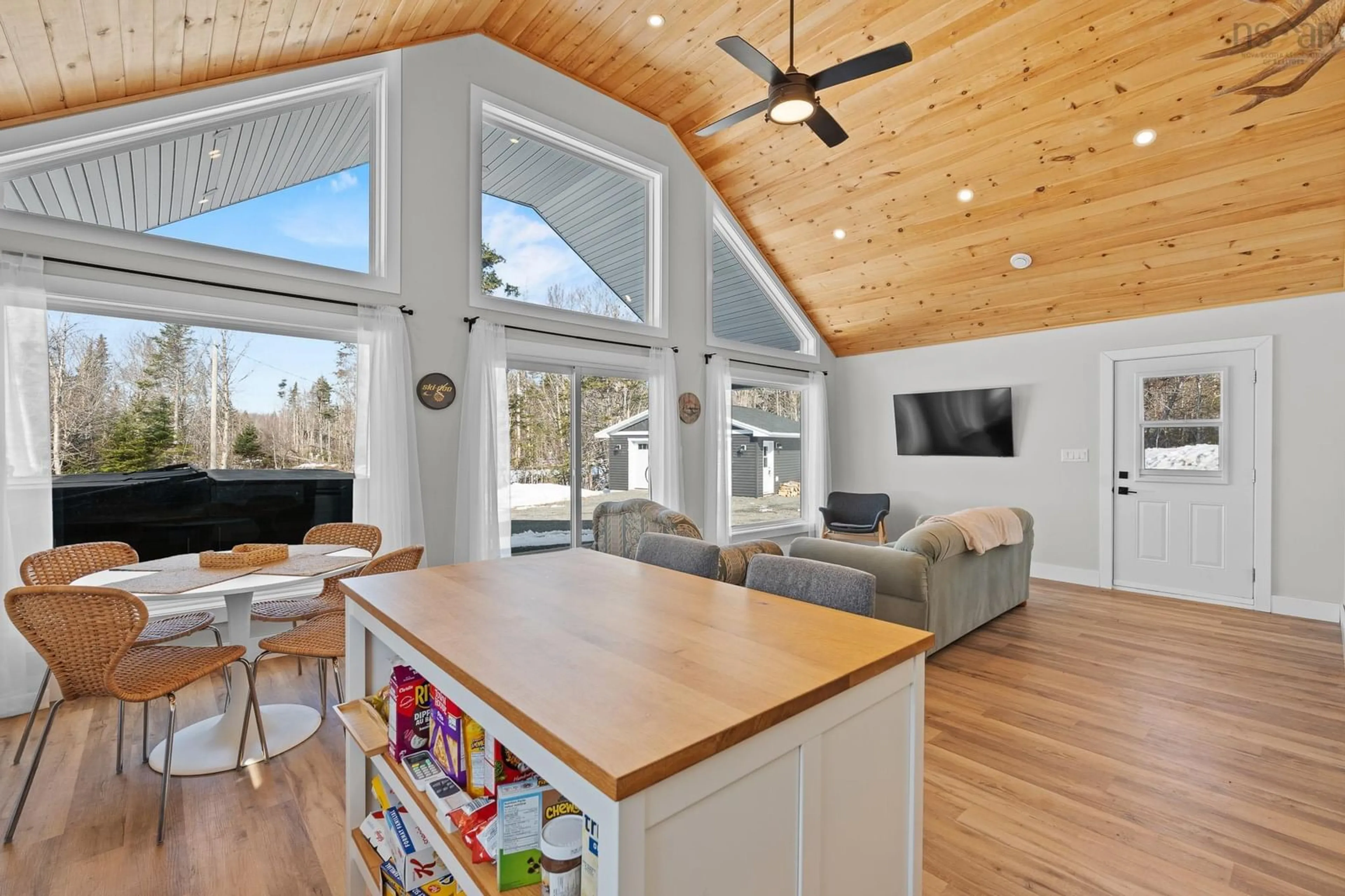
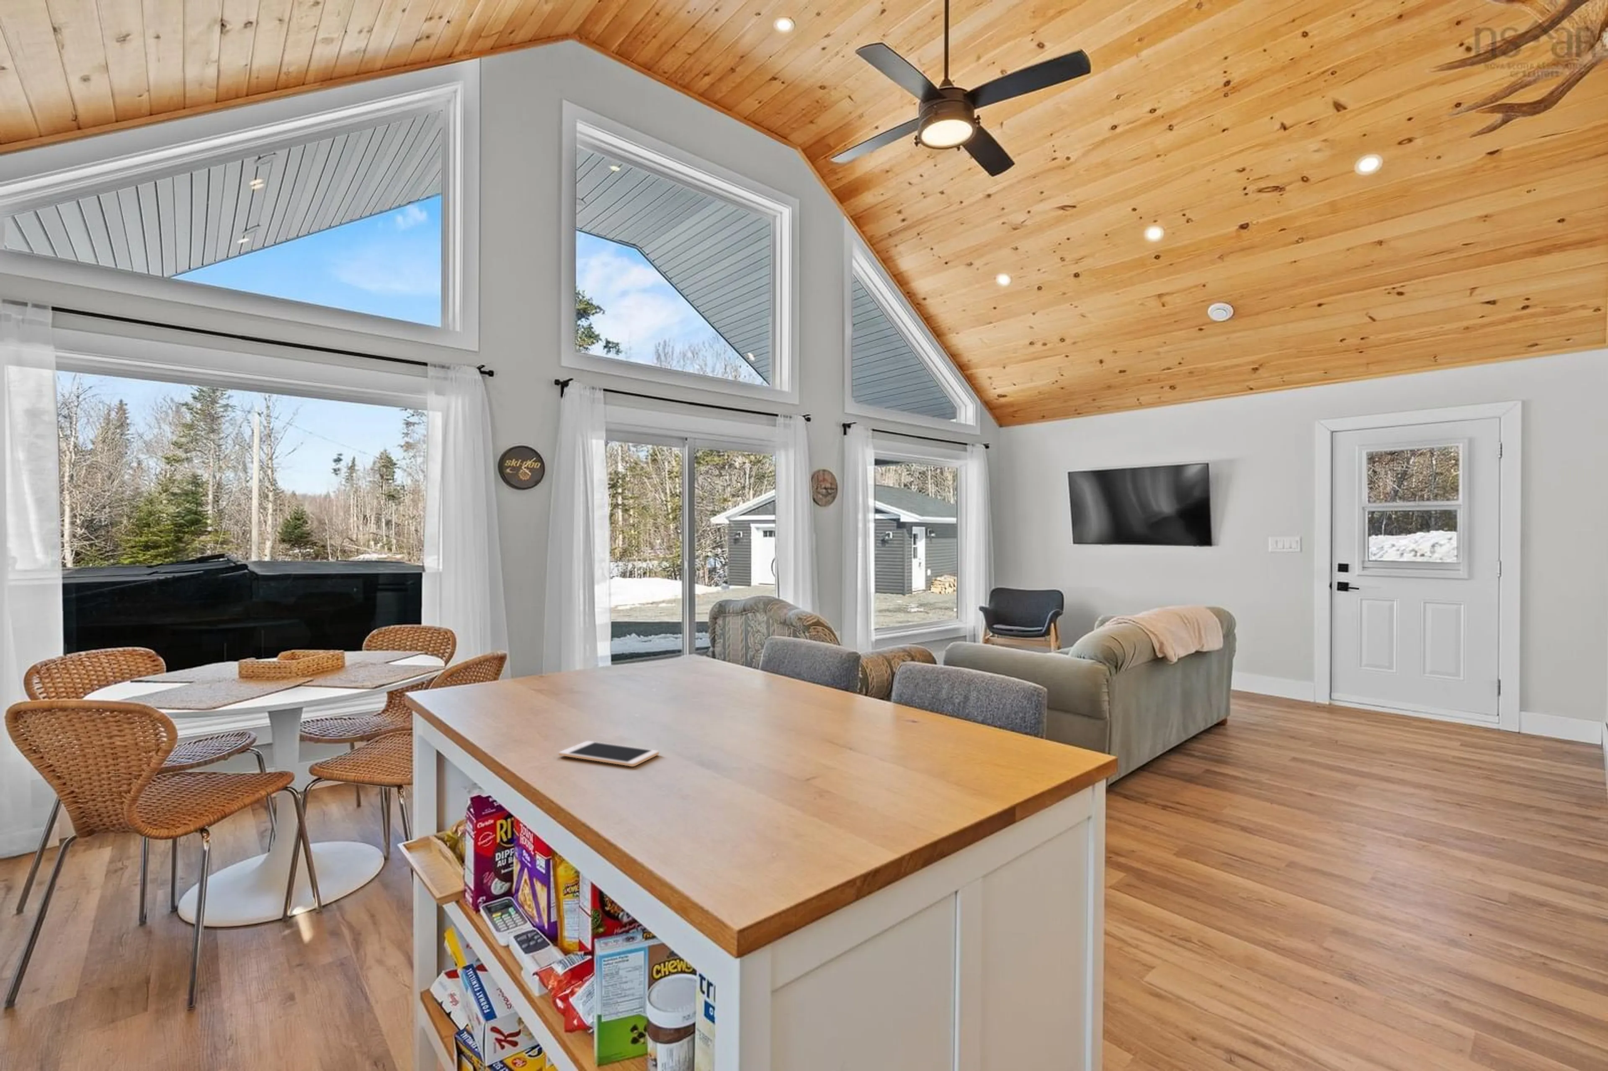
+ cell phone (609, 753)
